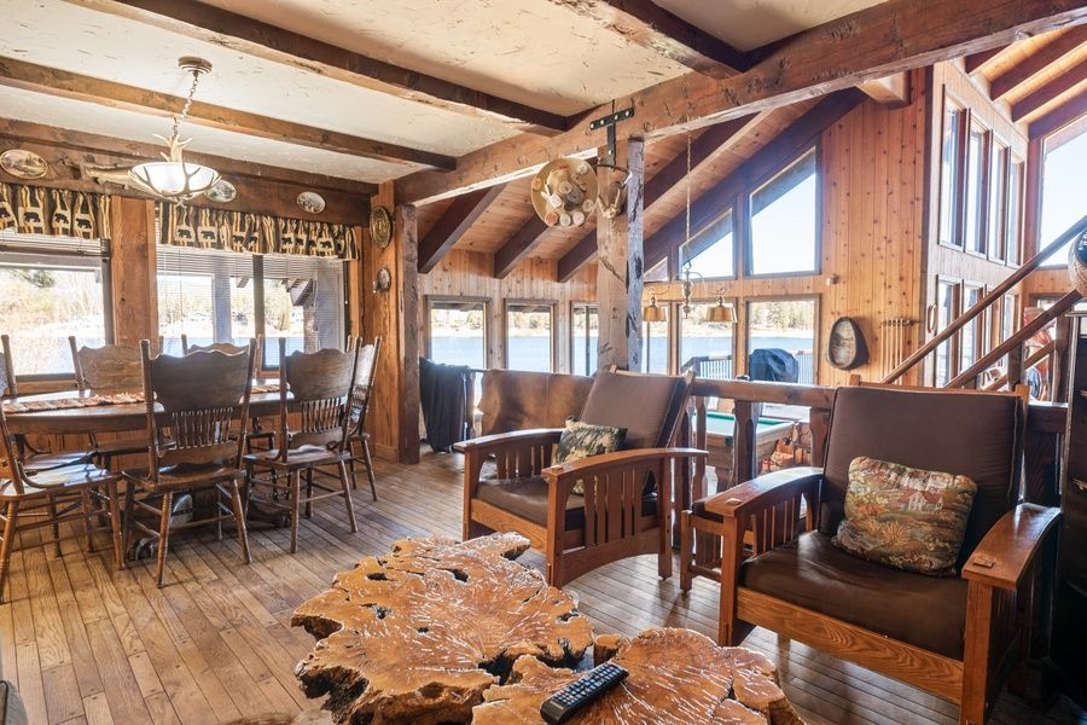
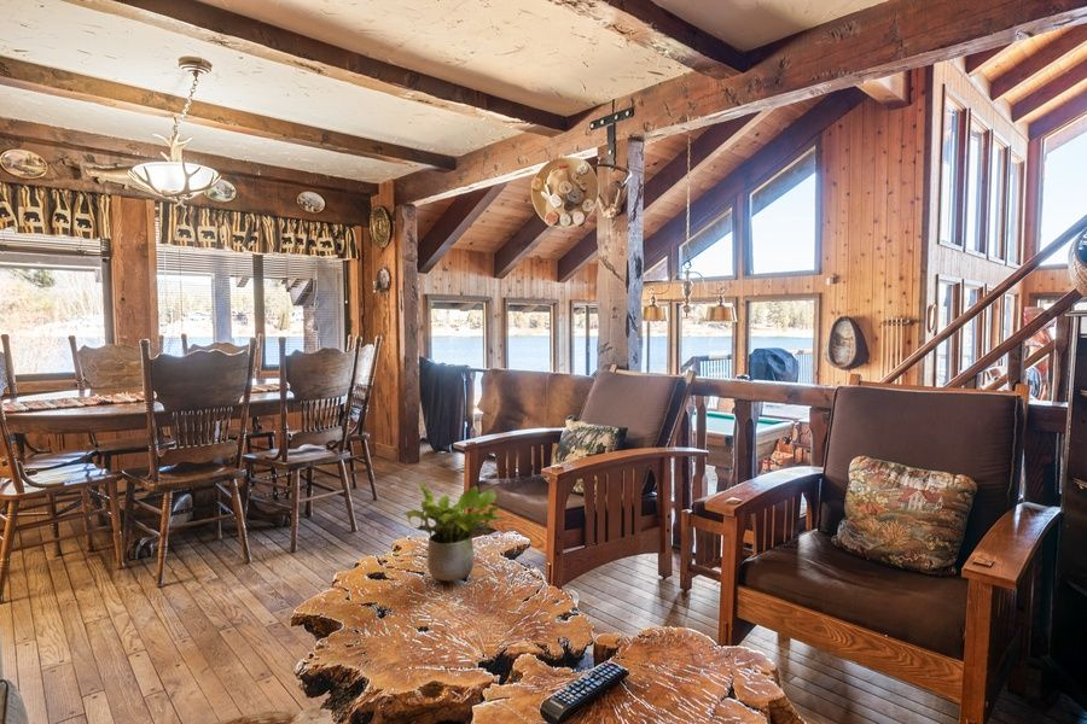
+ potted plant (455, 530)
